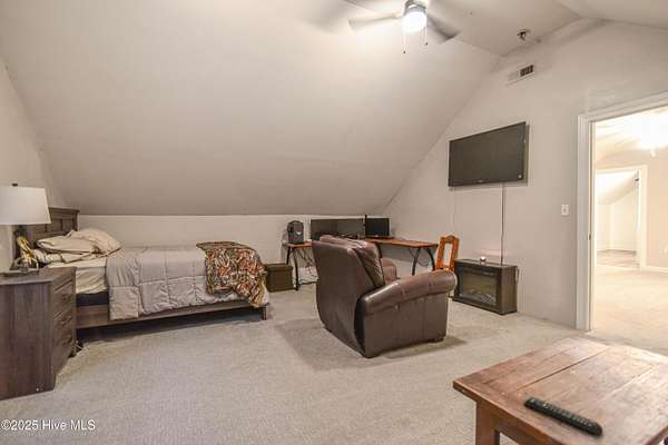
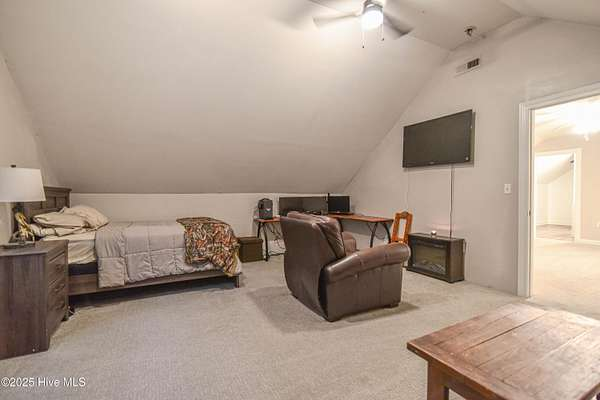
- remote control (560, 414)
